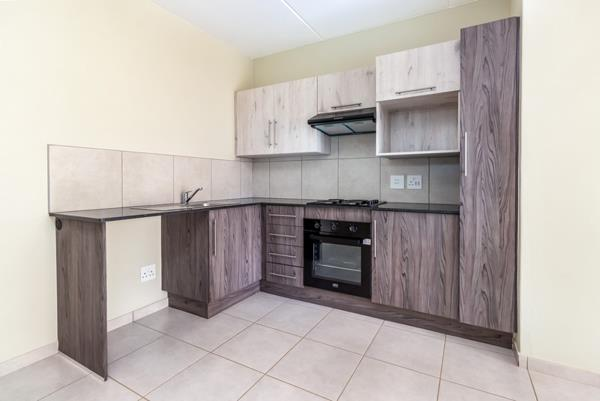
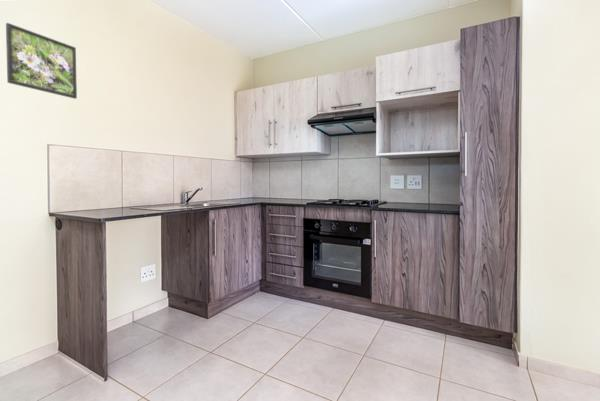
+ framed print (44, 63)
